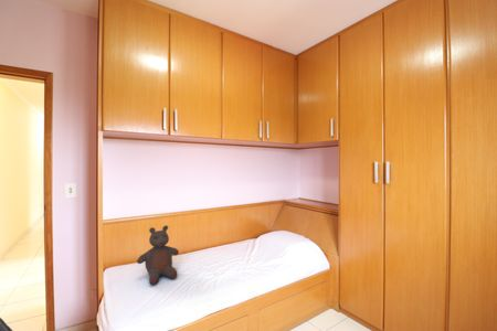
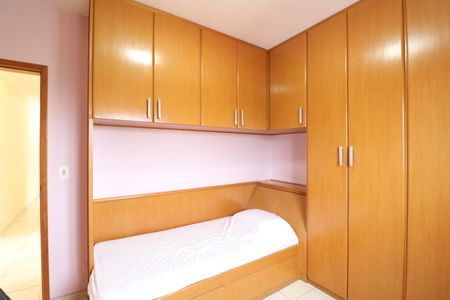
- teddy bear (160, 252)
